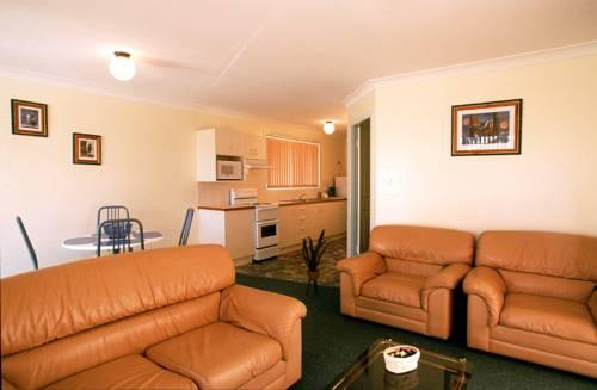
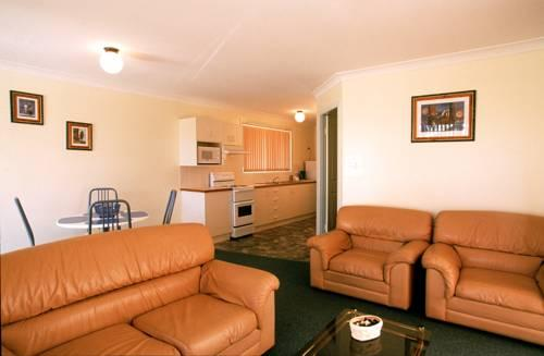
- house plant (316, 262)
